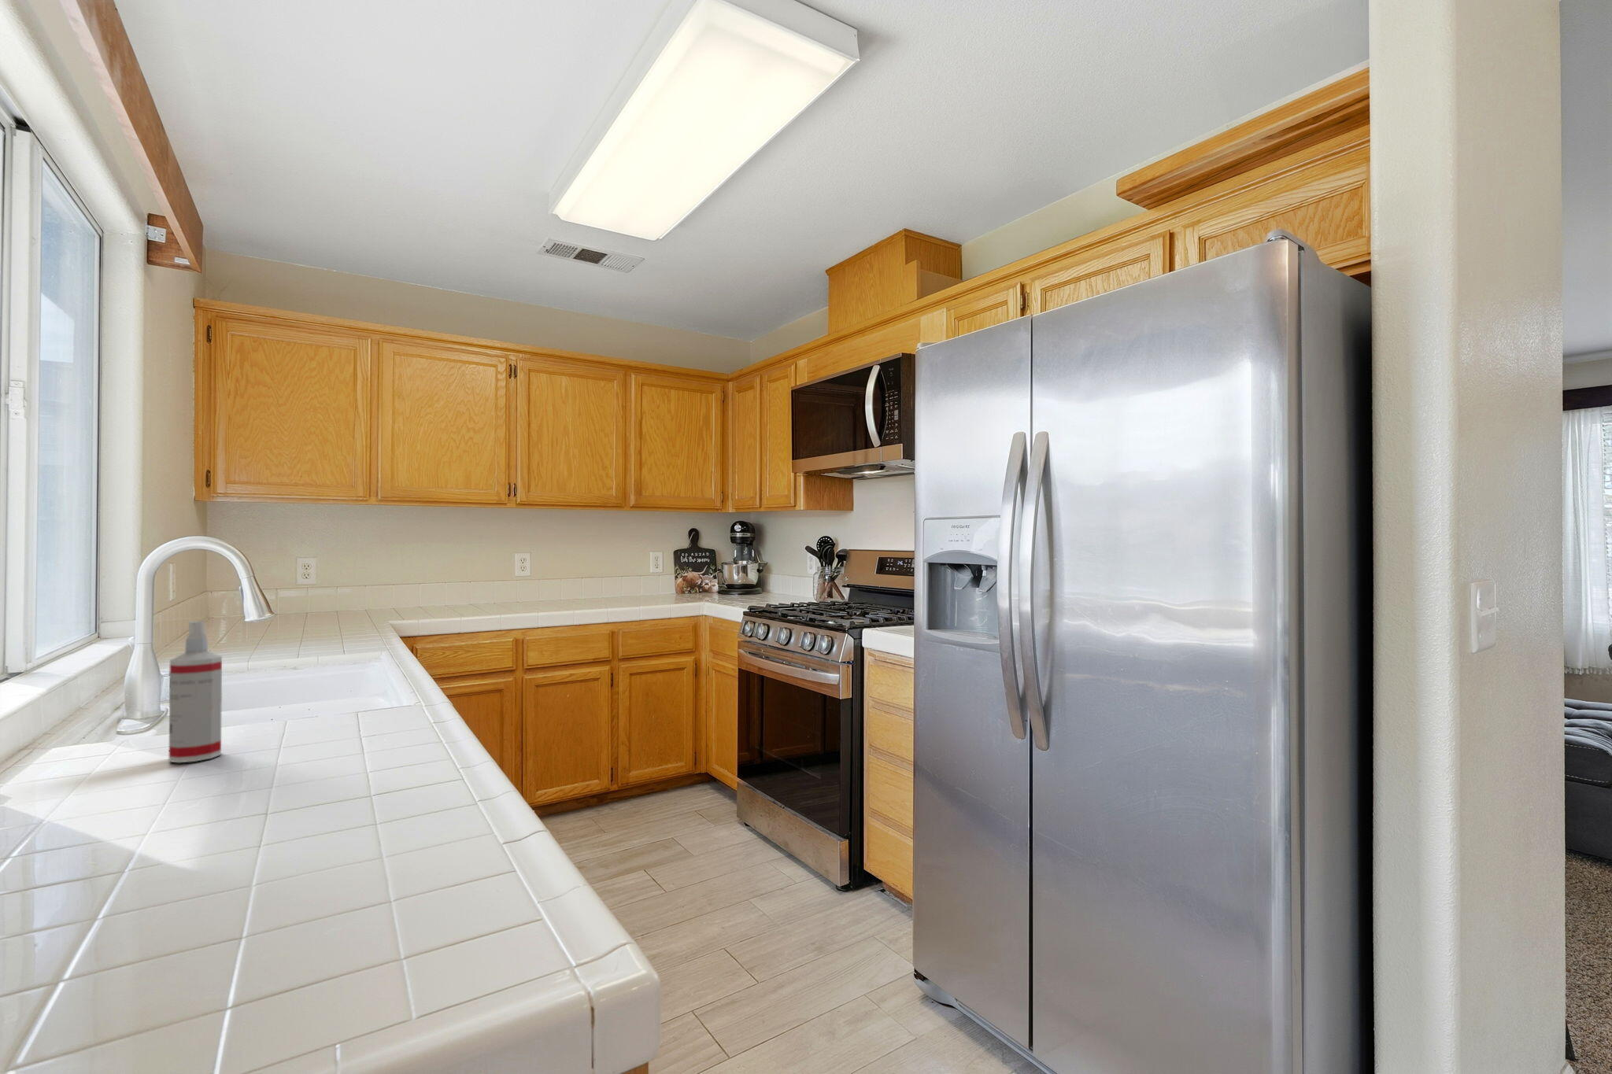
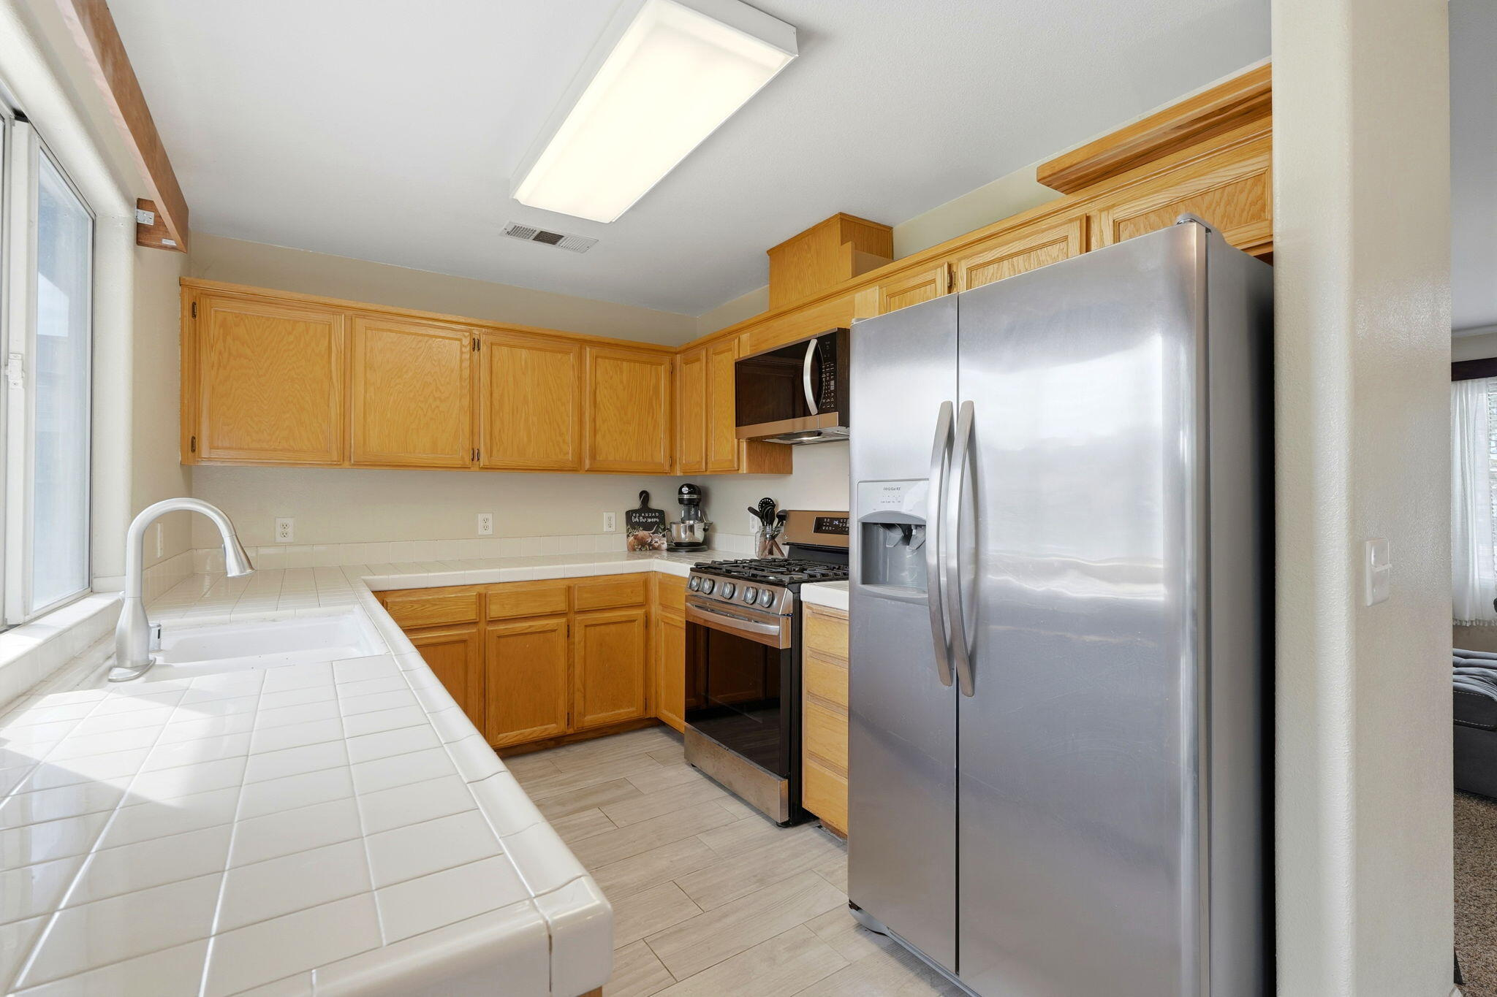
- spray bottle (197, 688)
